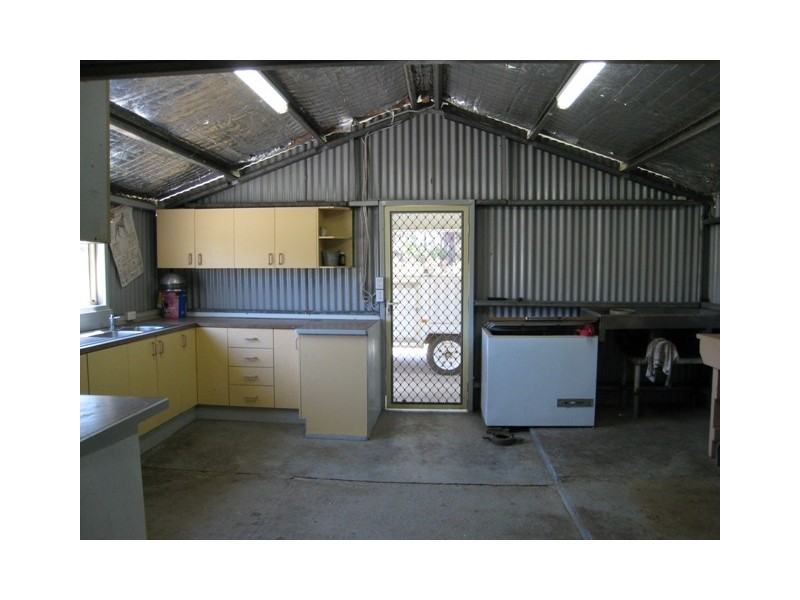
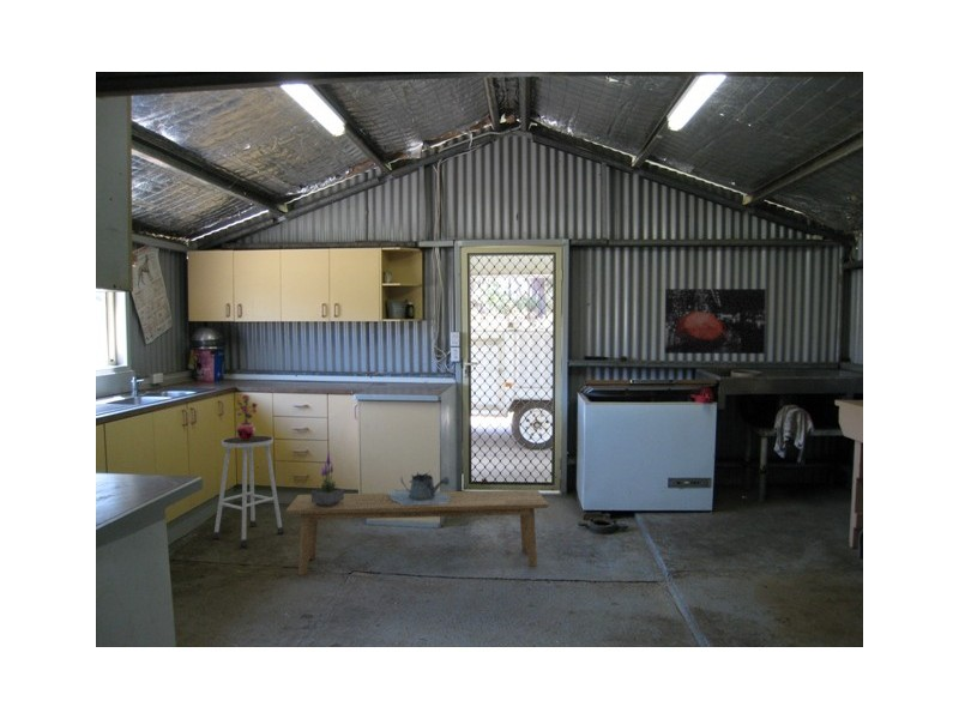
+ stool (246, 488)
+ wall art (714, 321)
+ potted plant (245, 416)
+ bench (420, 516)
+ potted plant (327, 477)
+ watering can (418, 484)
